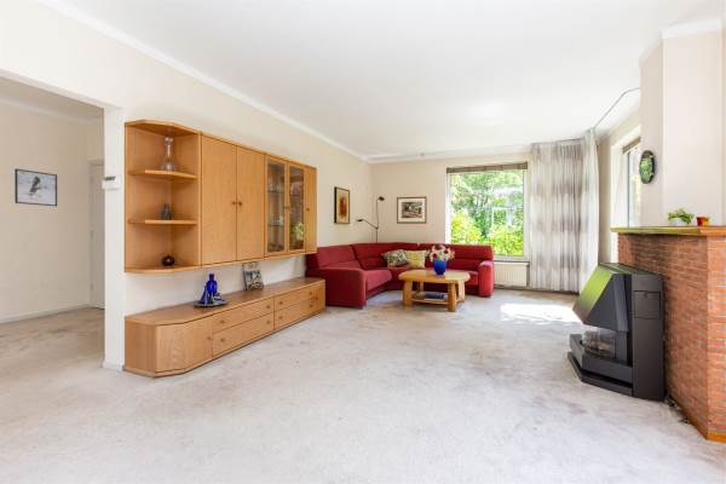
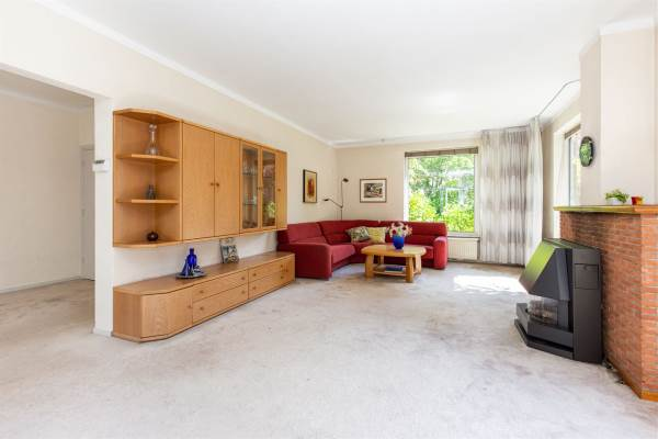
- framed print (36, 188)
